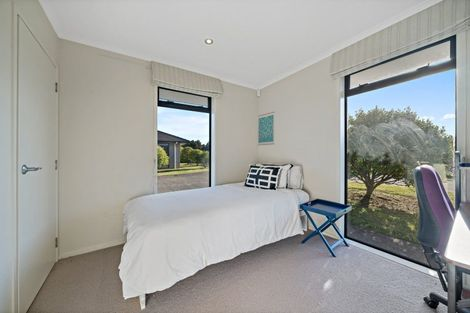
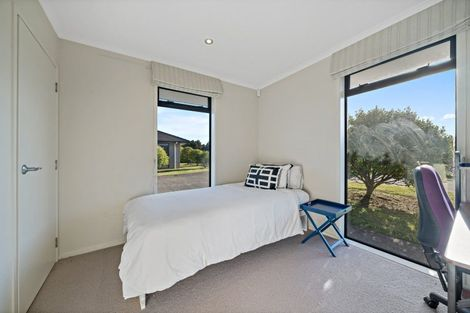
- wall art (265, 129)
